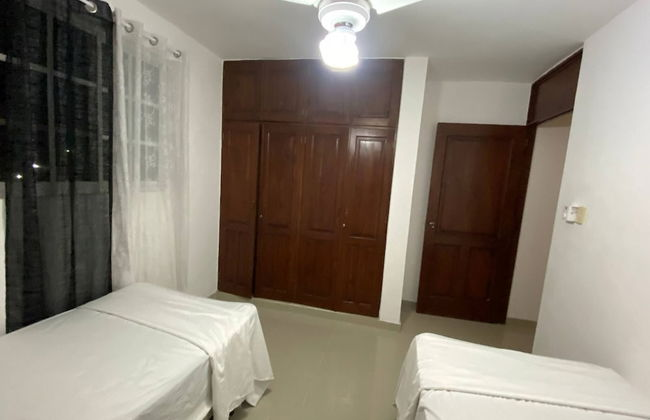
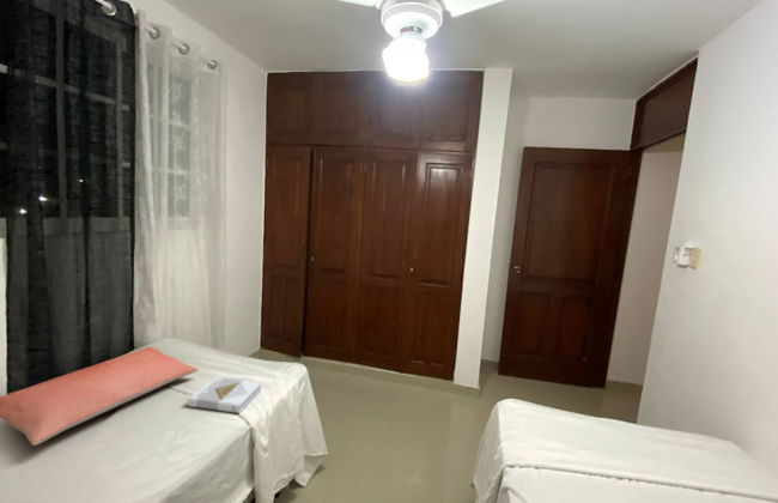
+ pillow (105, 384)
+ book (226, 393)
